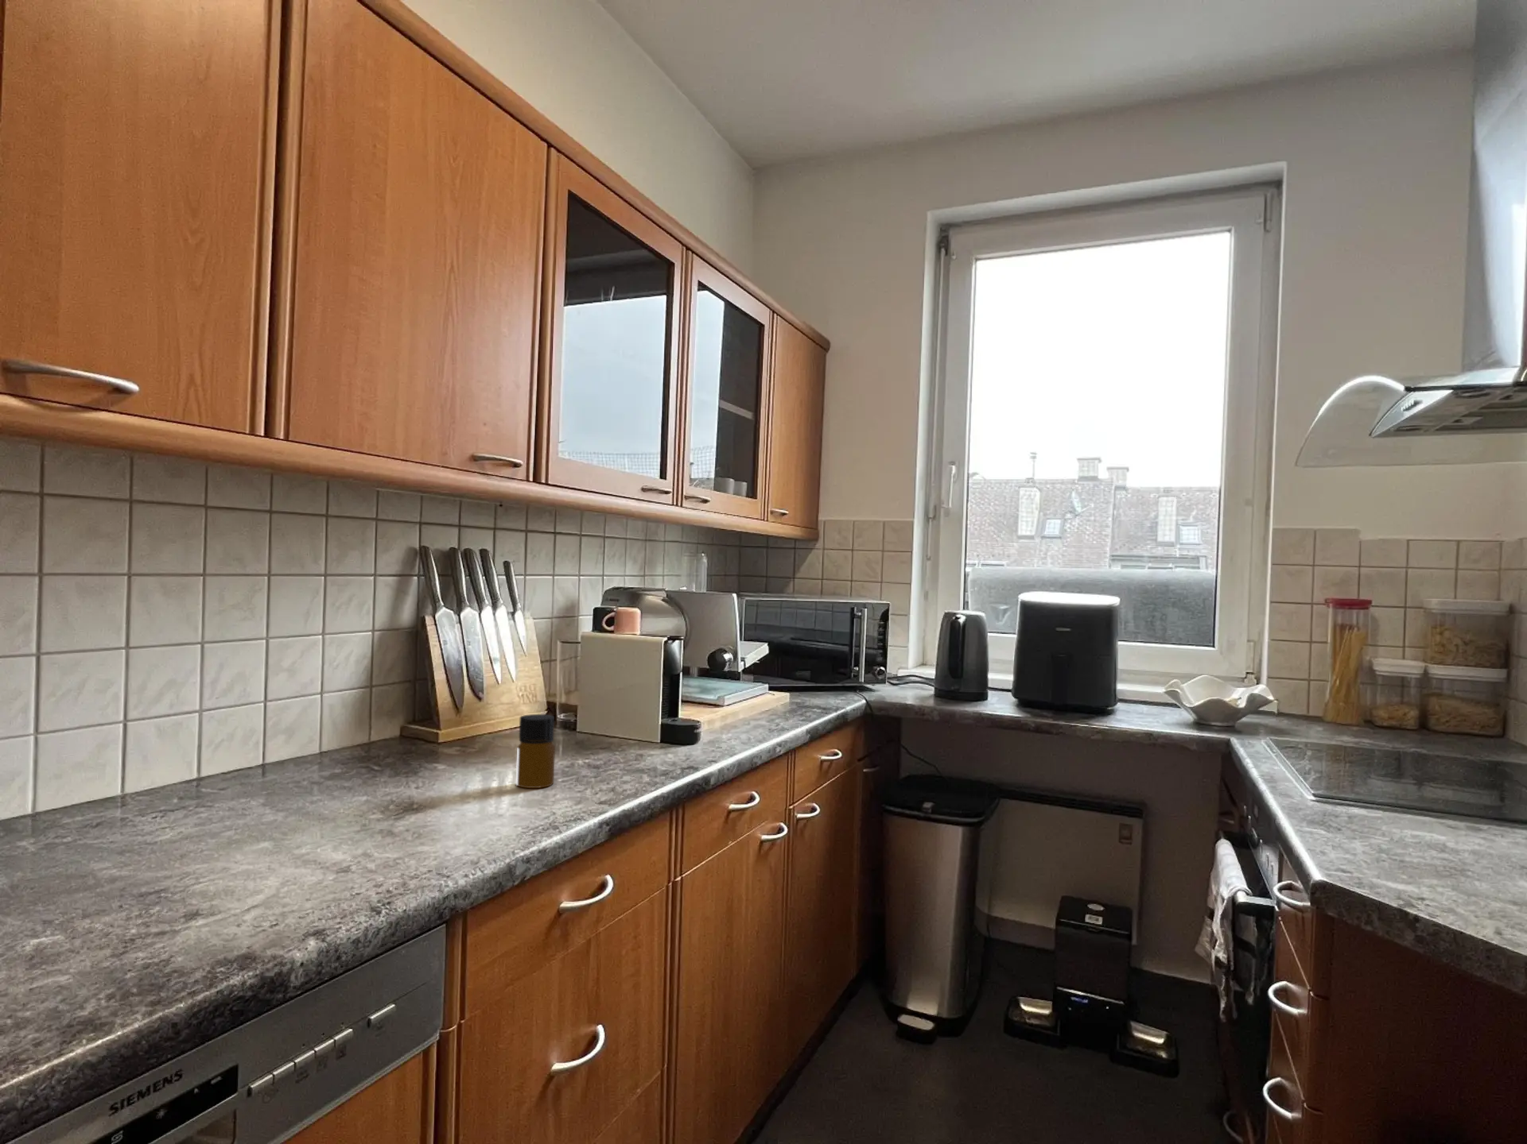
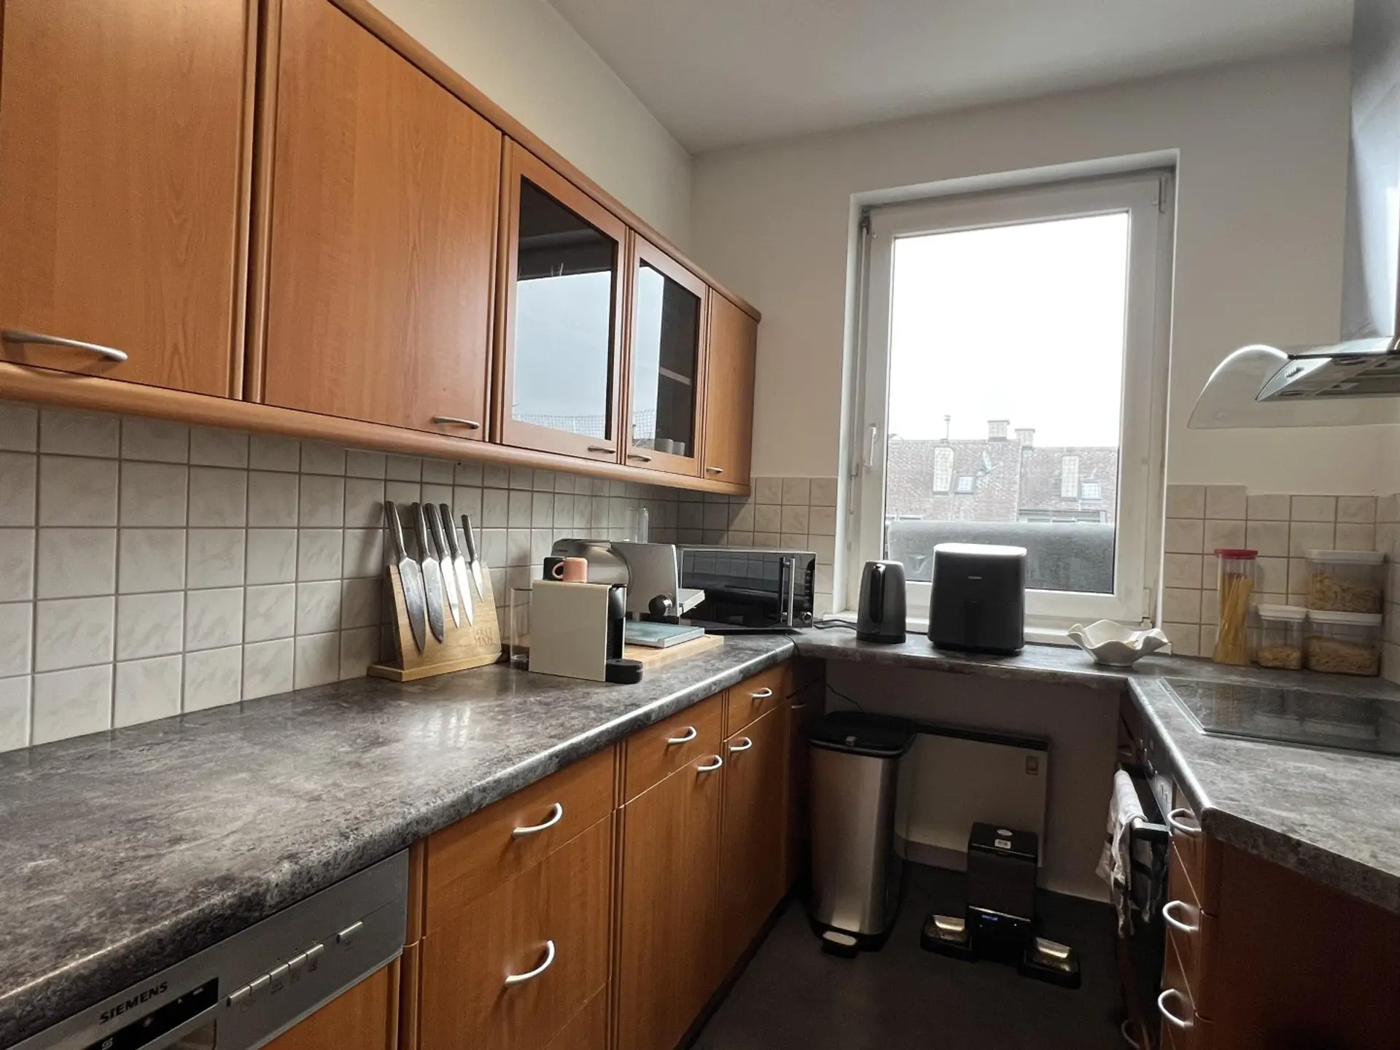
- bottle (536, 750)
